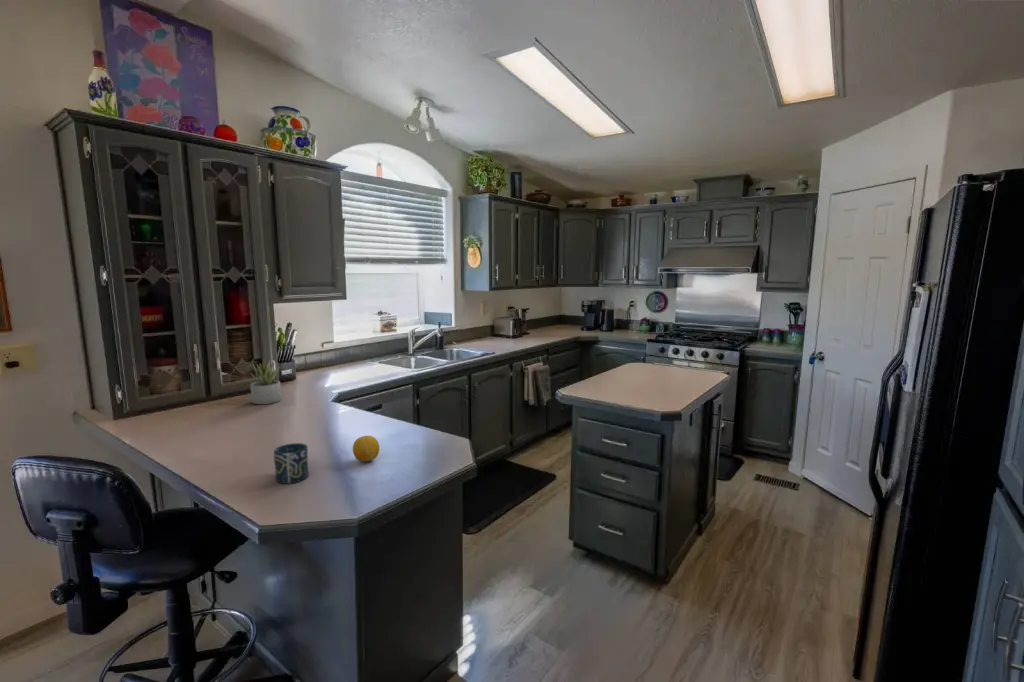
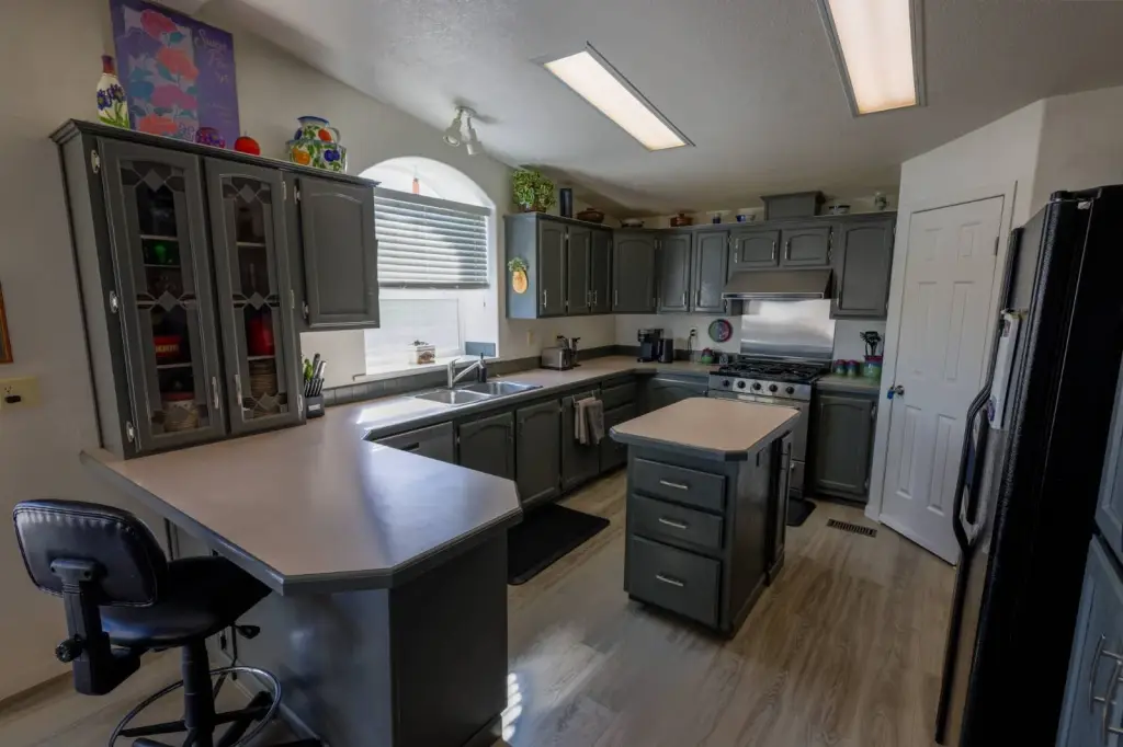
- fruit (366, 448)
- cup (288, 461)
- succulent plant (265, 380)
